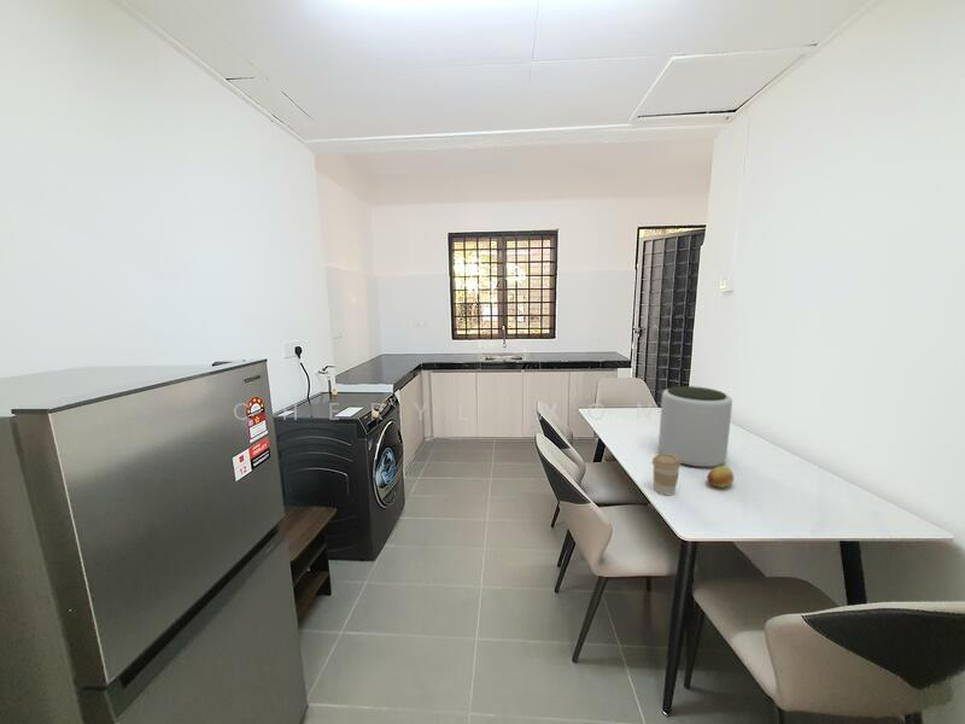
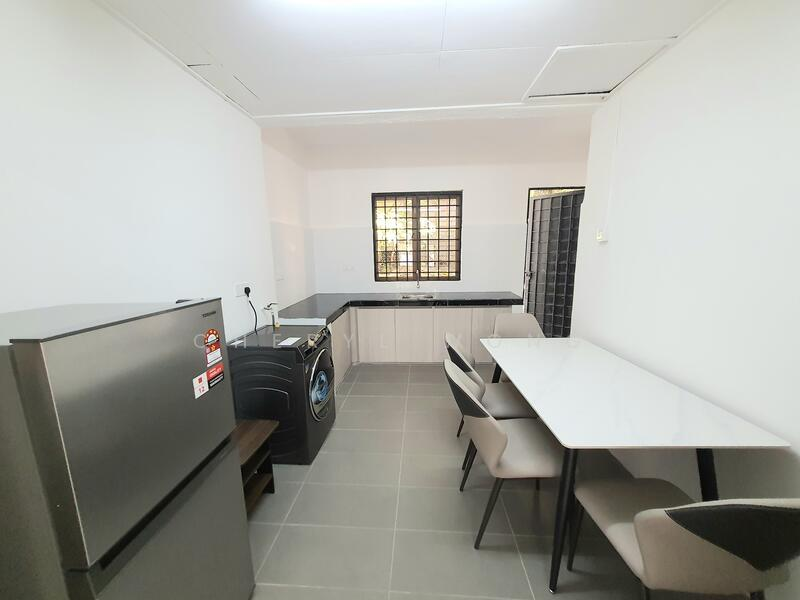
- coffee cup (665, 473)
- plant pot (692, 424)
- fruit (720, 475)
